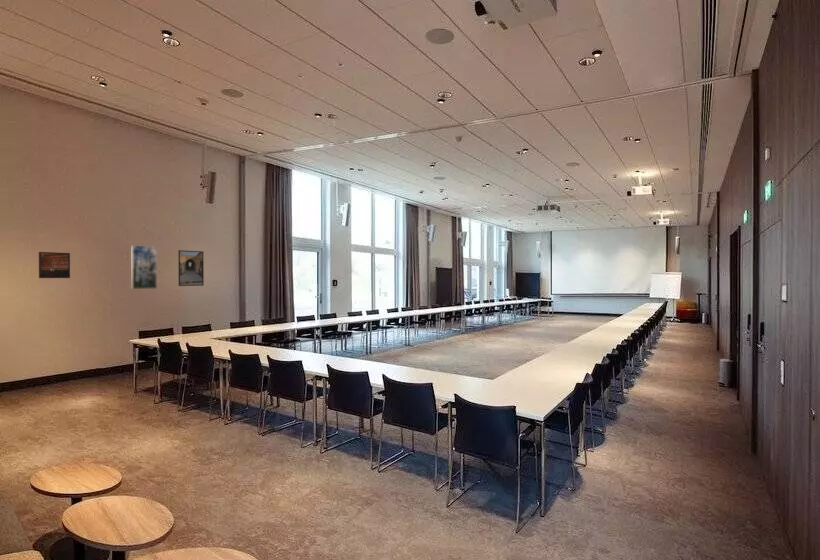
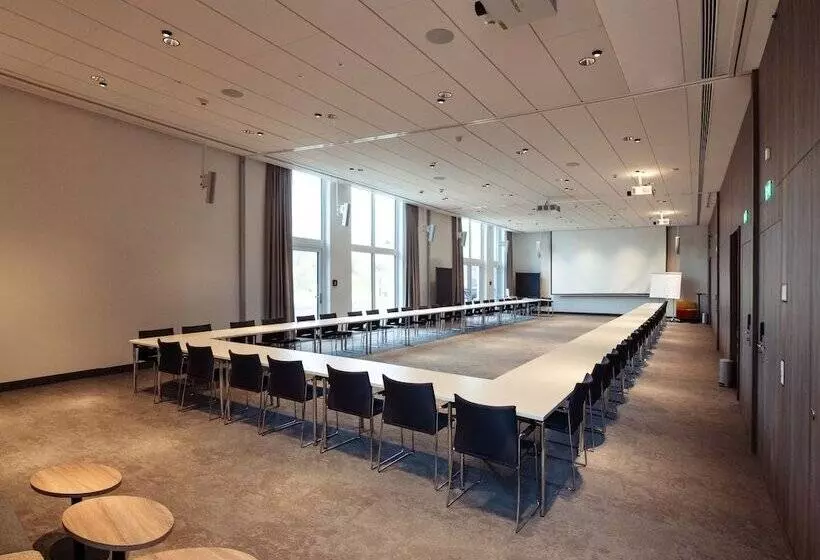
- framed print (54, 265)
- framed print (191, 268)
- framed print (144, 267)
